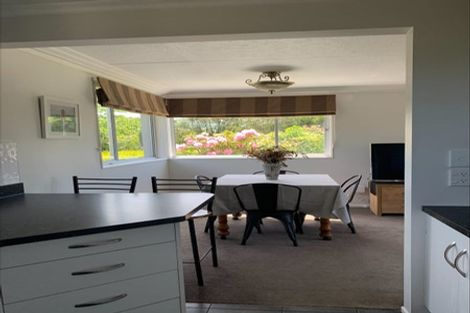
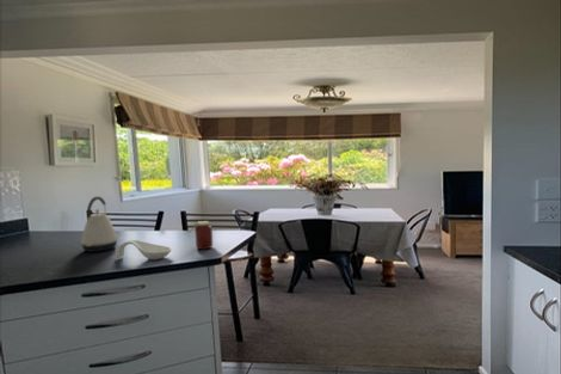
+ jar (199, 234)
+ spoon rest (143, 249)
+ kettle (98, 222)
